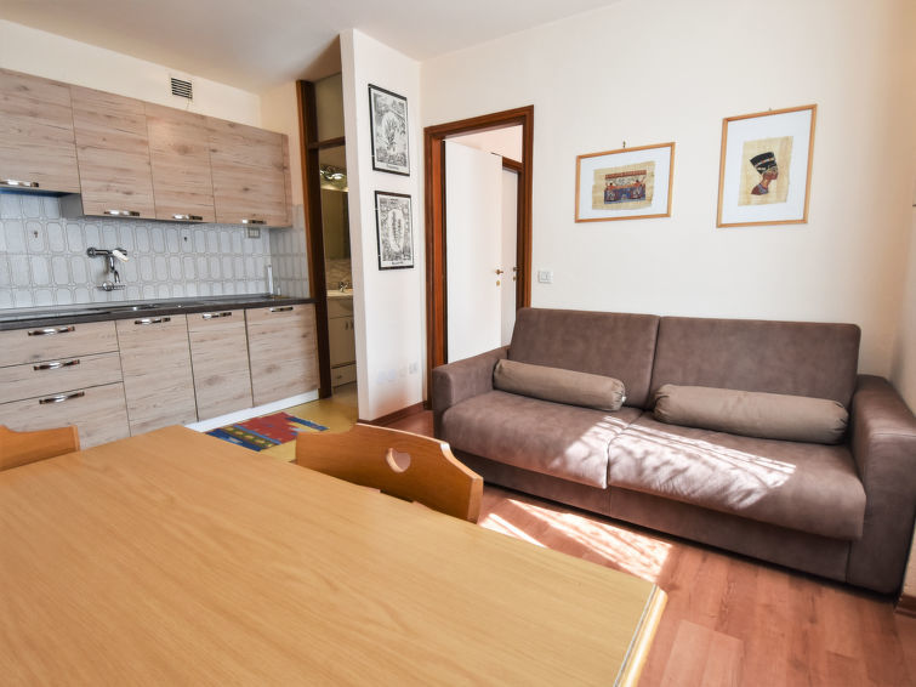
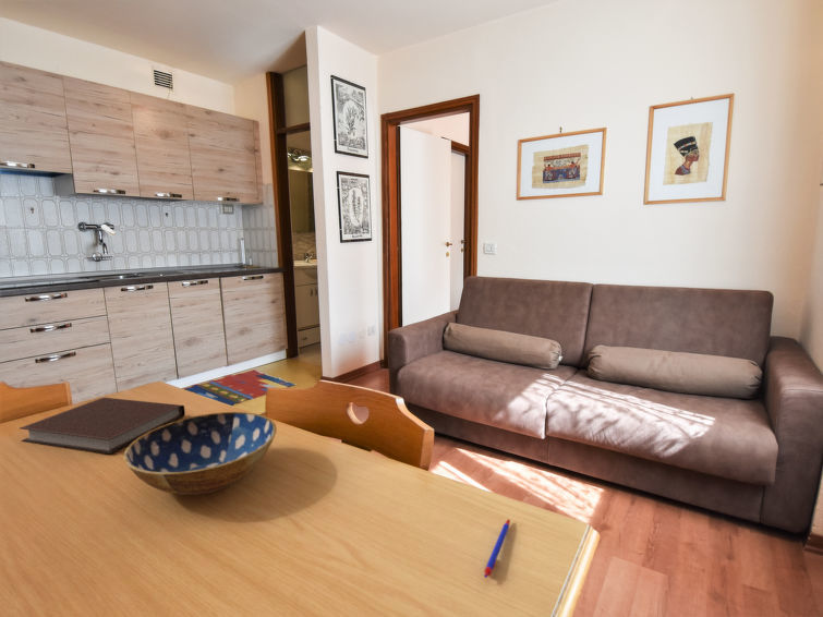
+ notebook (107, 421)
+ pen (498, 544)
+ bowl (206, 458)
